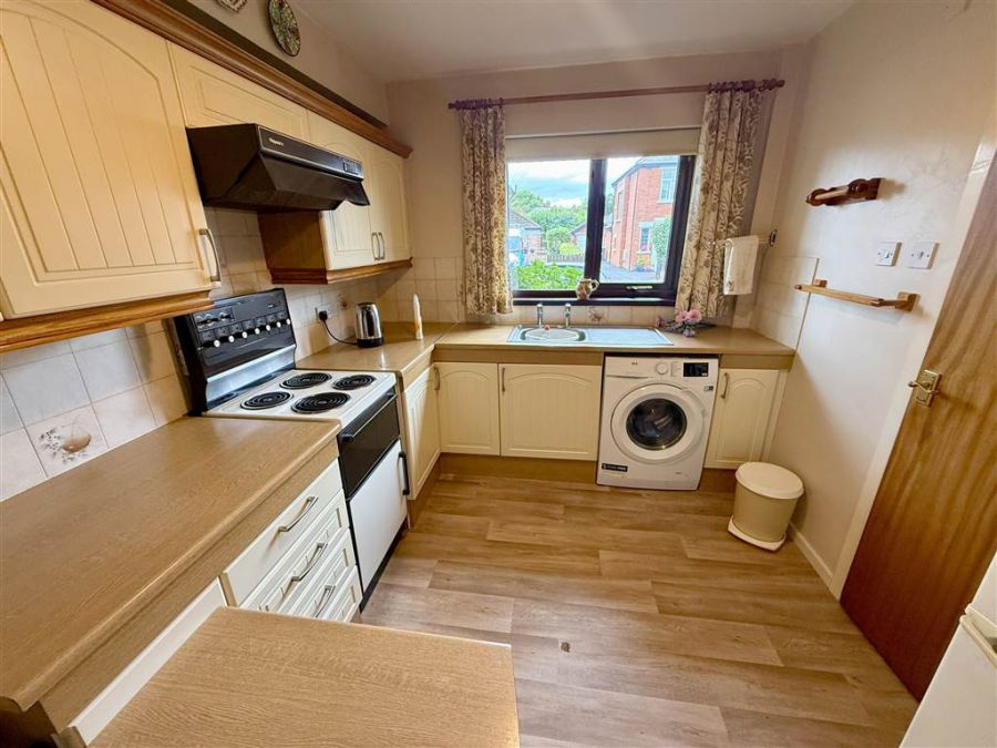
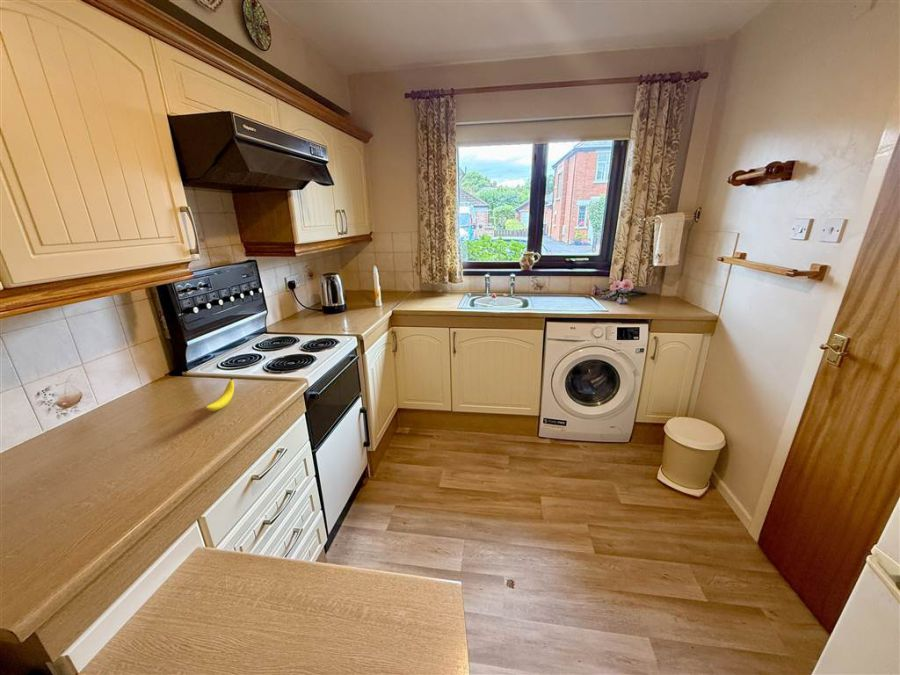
+ banana (221, 398)
